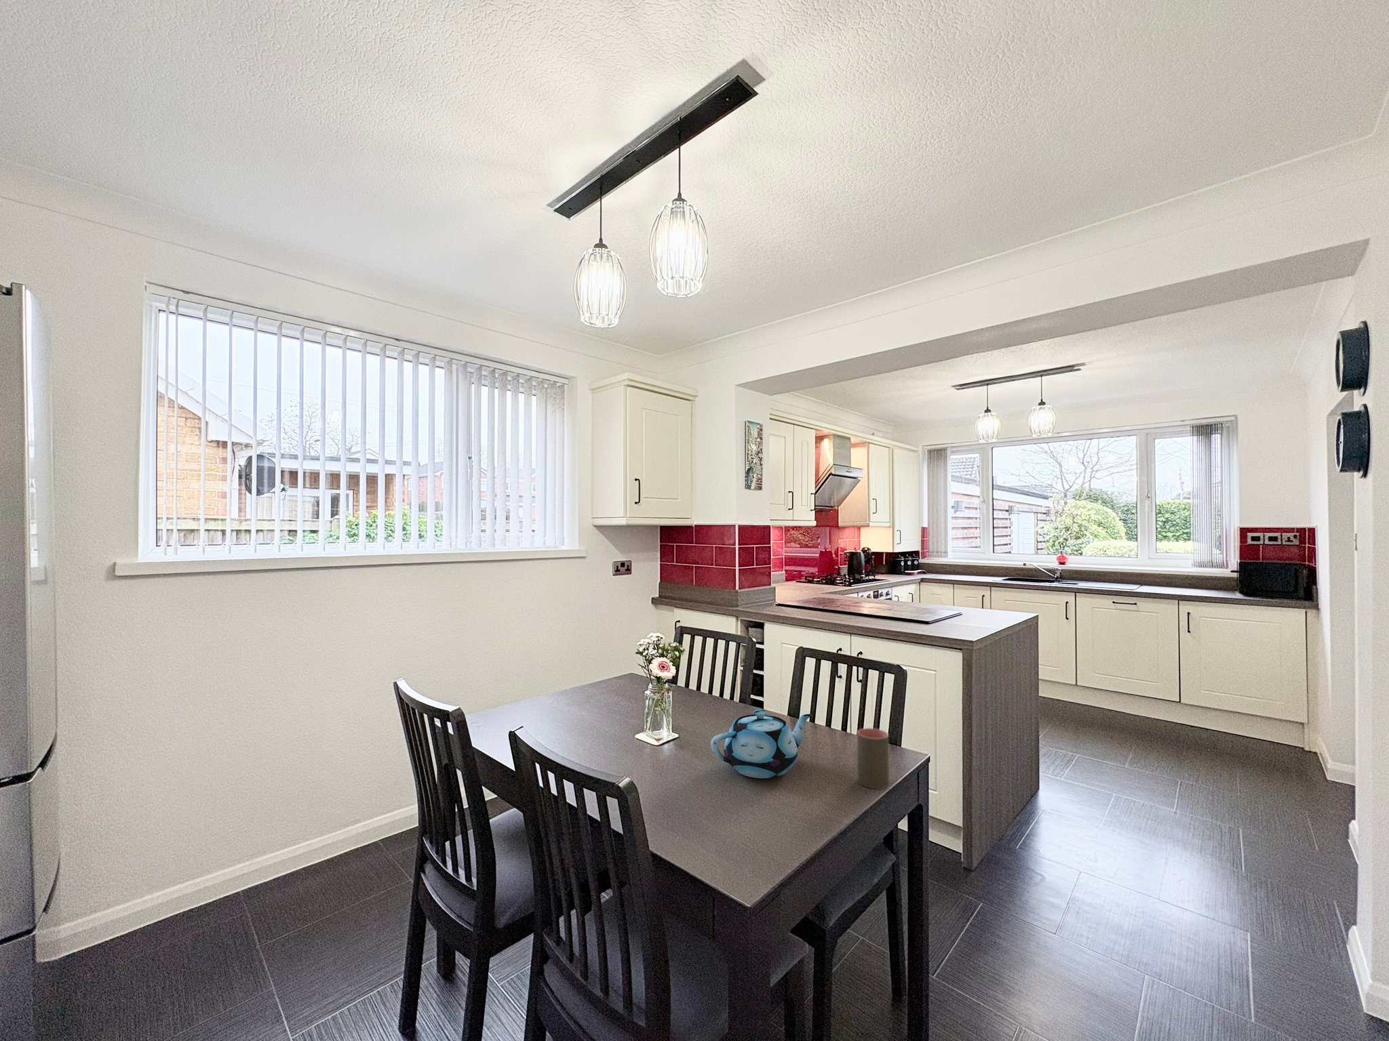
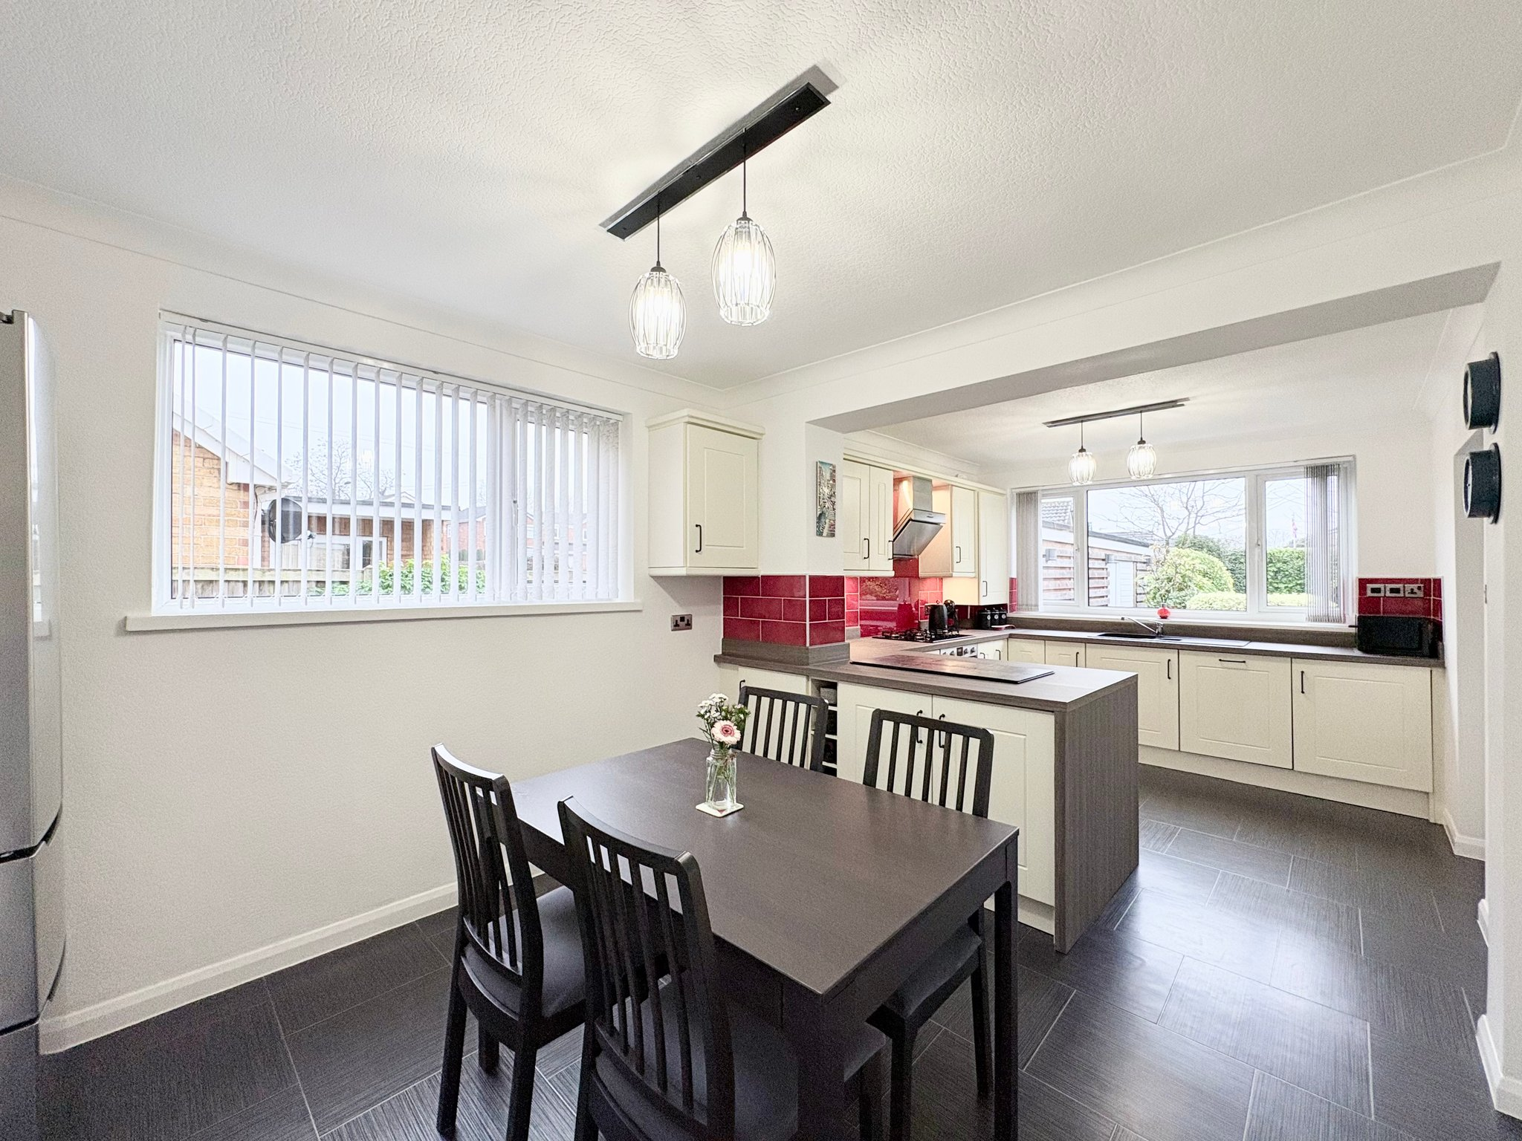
- cup (873, 757)
- teapot (763, 739)
